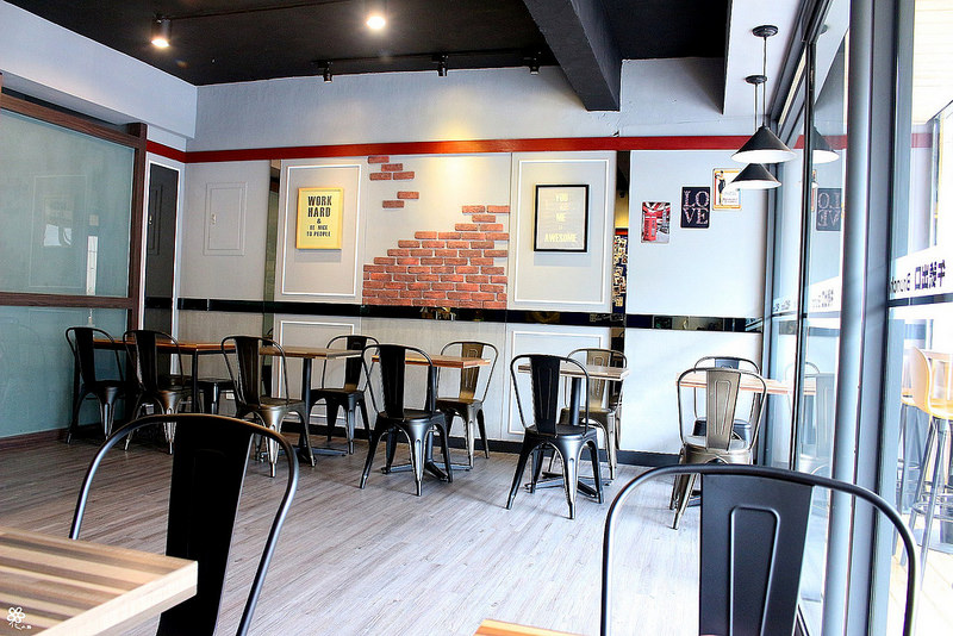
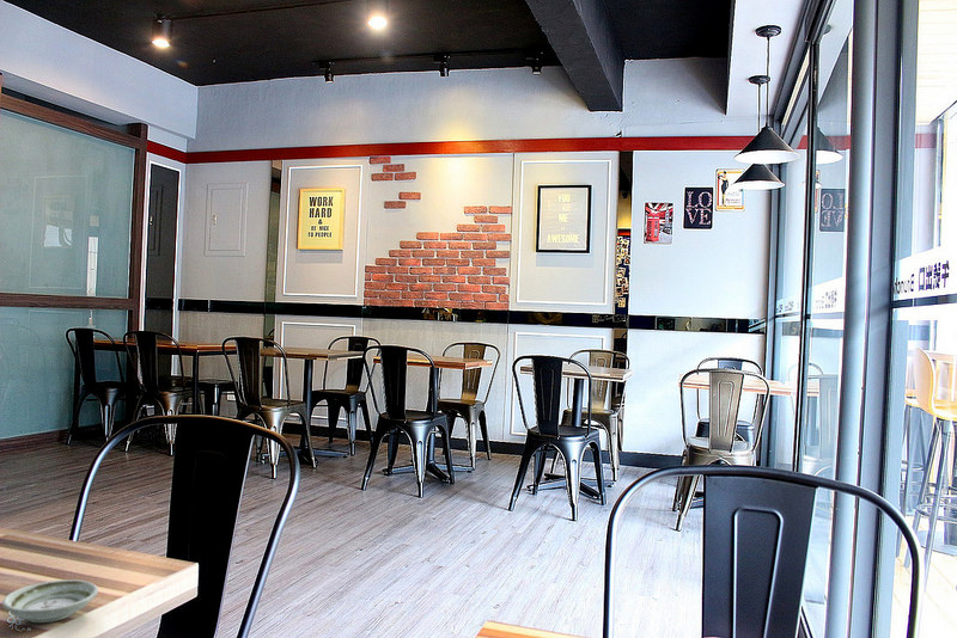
+ saucer (50, 603)
